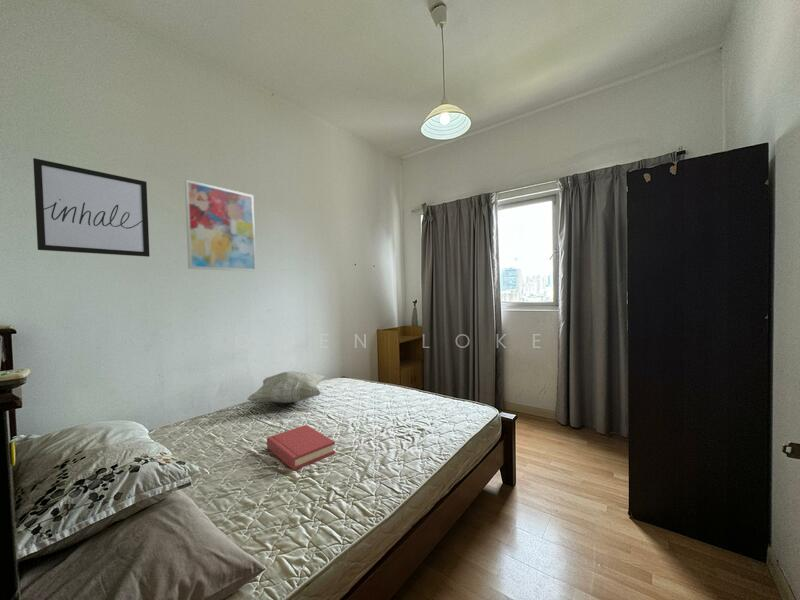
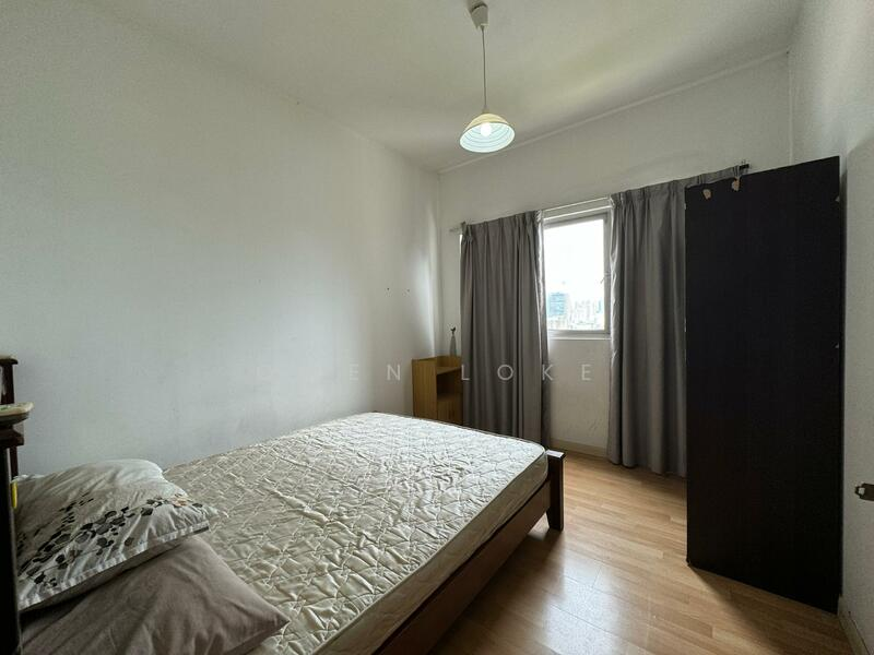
- hardback book (300, 445)
- wall art (97, 212)
- wall art (223, 229)
- decorative pillow (290, 386)
